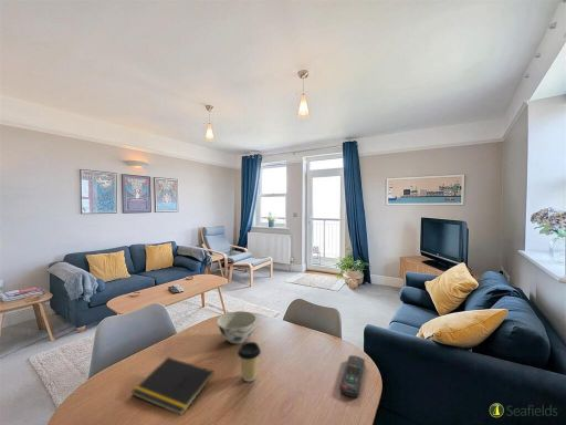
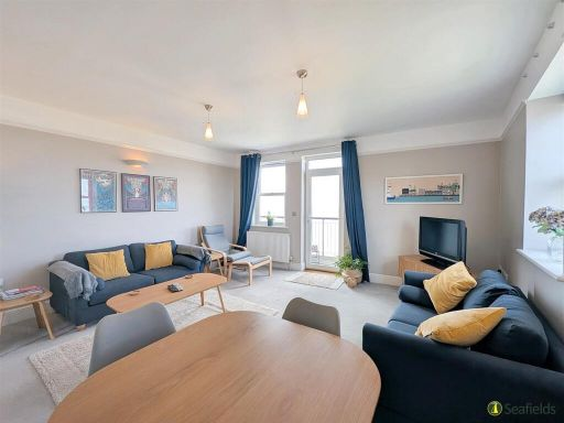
- bowl (237, 329)
- coffee cup (249, 362)
- remote control (353, 373)
- notepad (174, 382)
